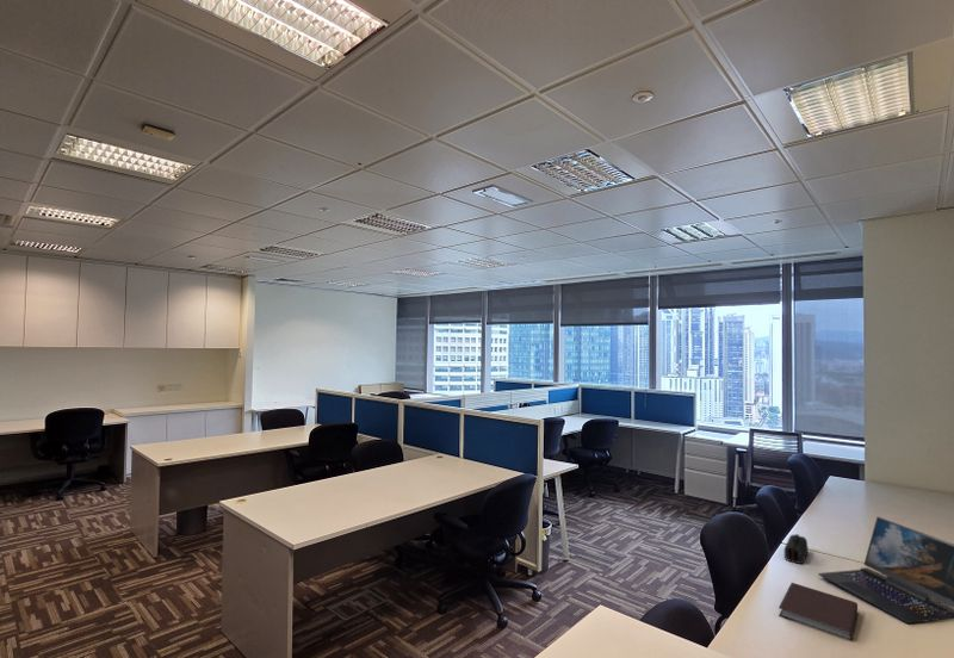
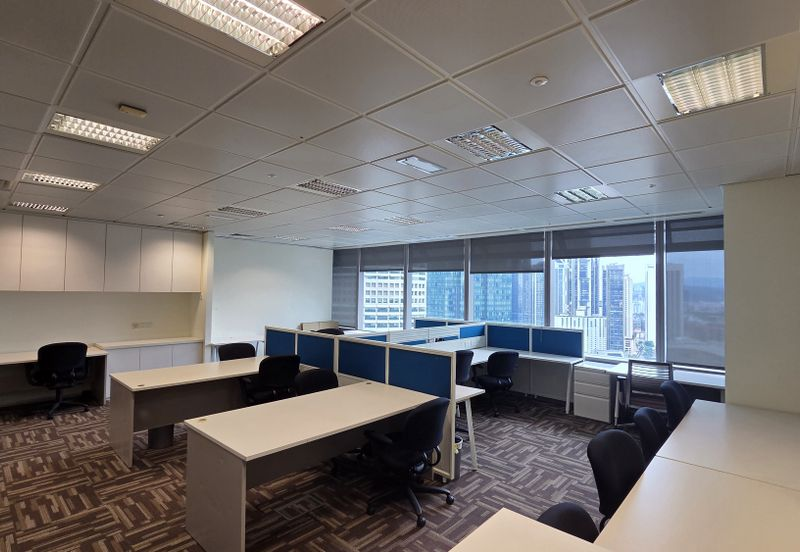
- laptop (891, 565)
- notebook (818, 609)
- pencil case (795, 544)
